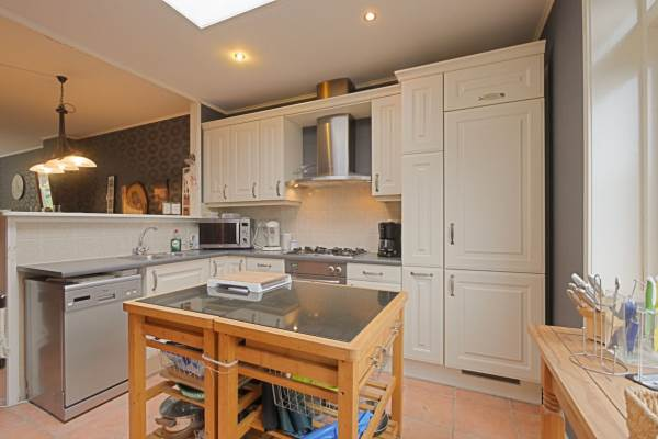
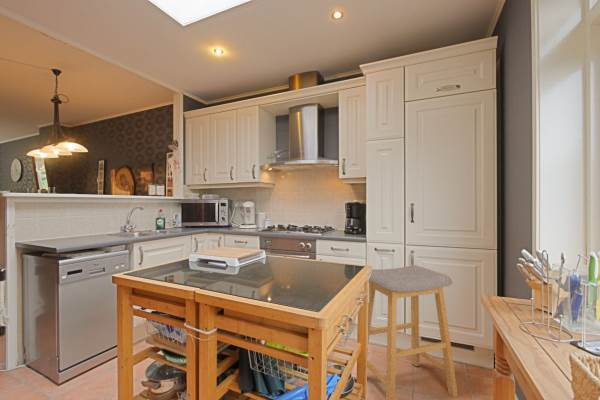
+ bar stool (404, 328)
